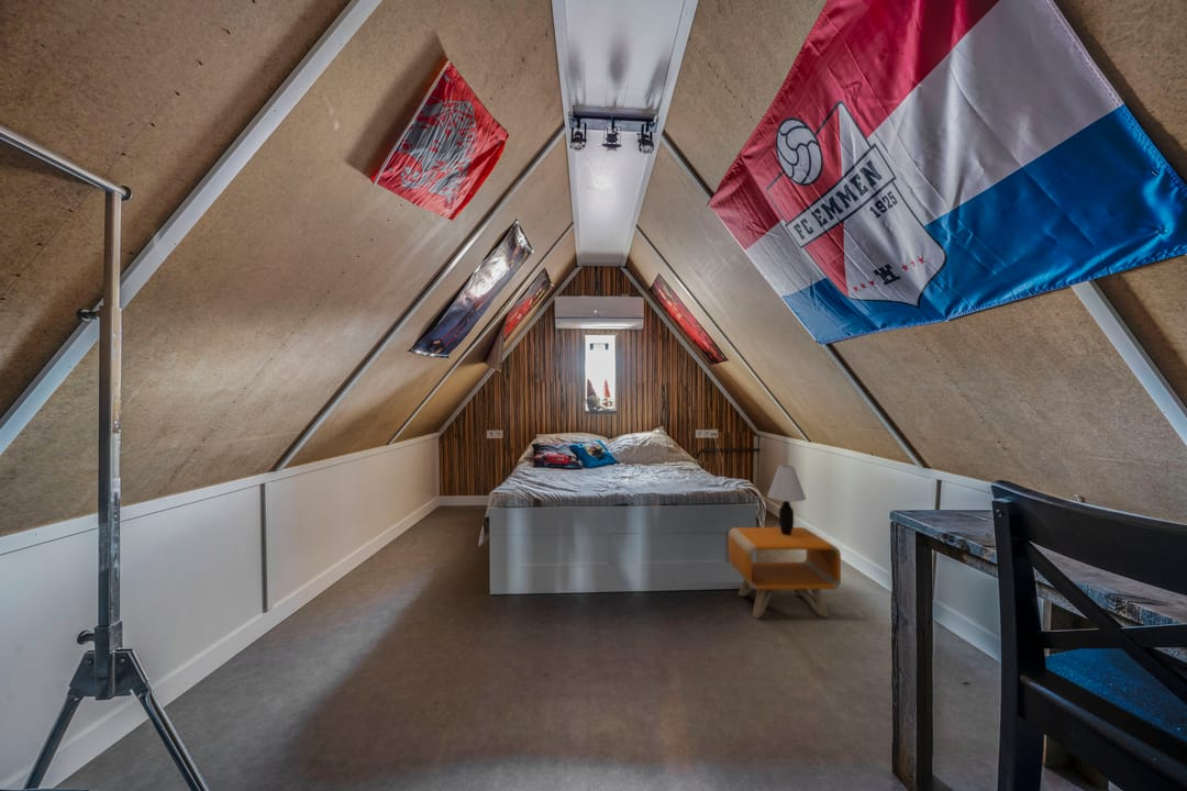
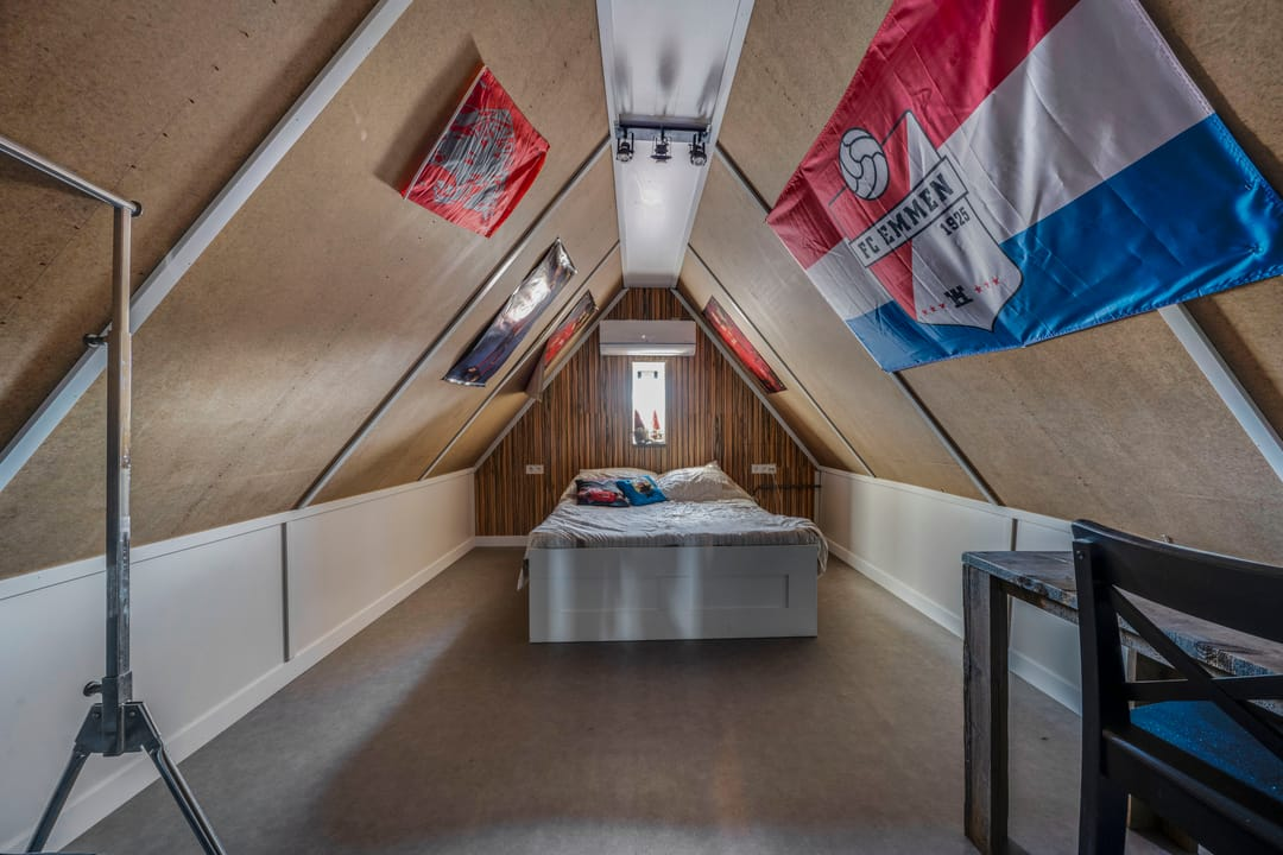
- table lamp (786, 499)
- nightstand (780, 570)
